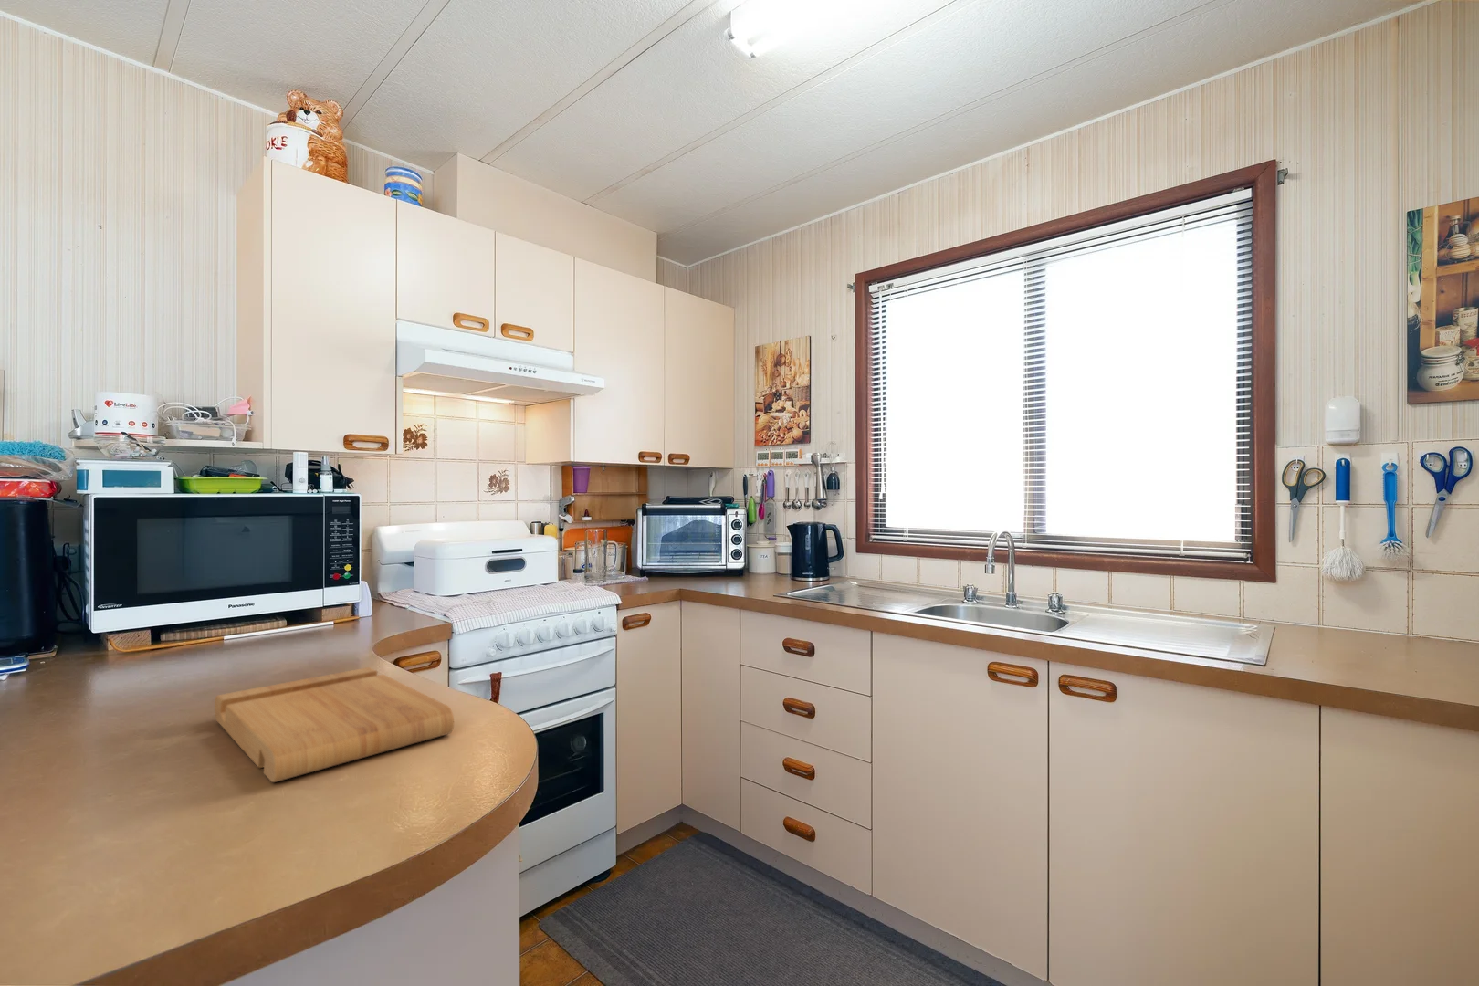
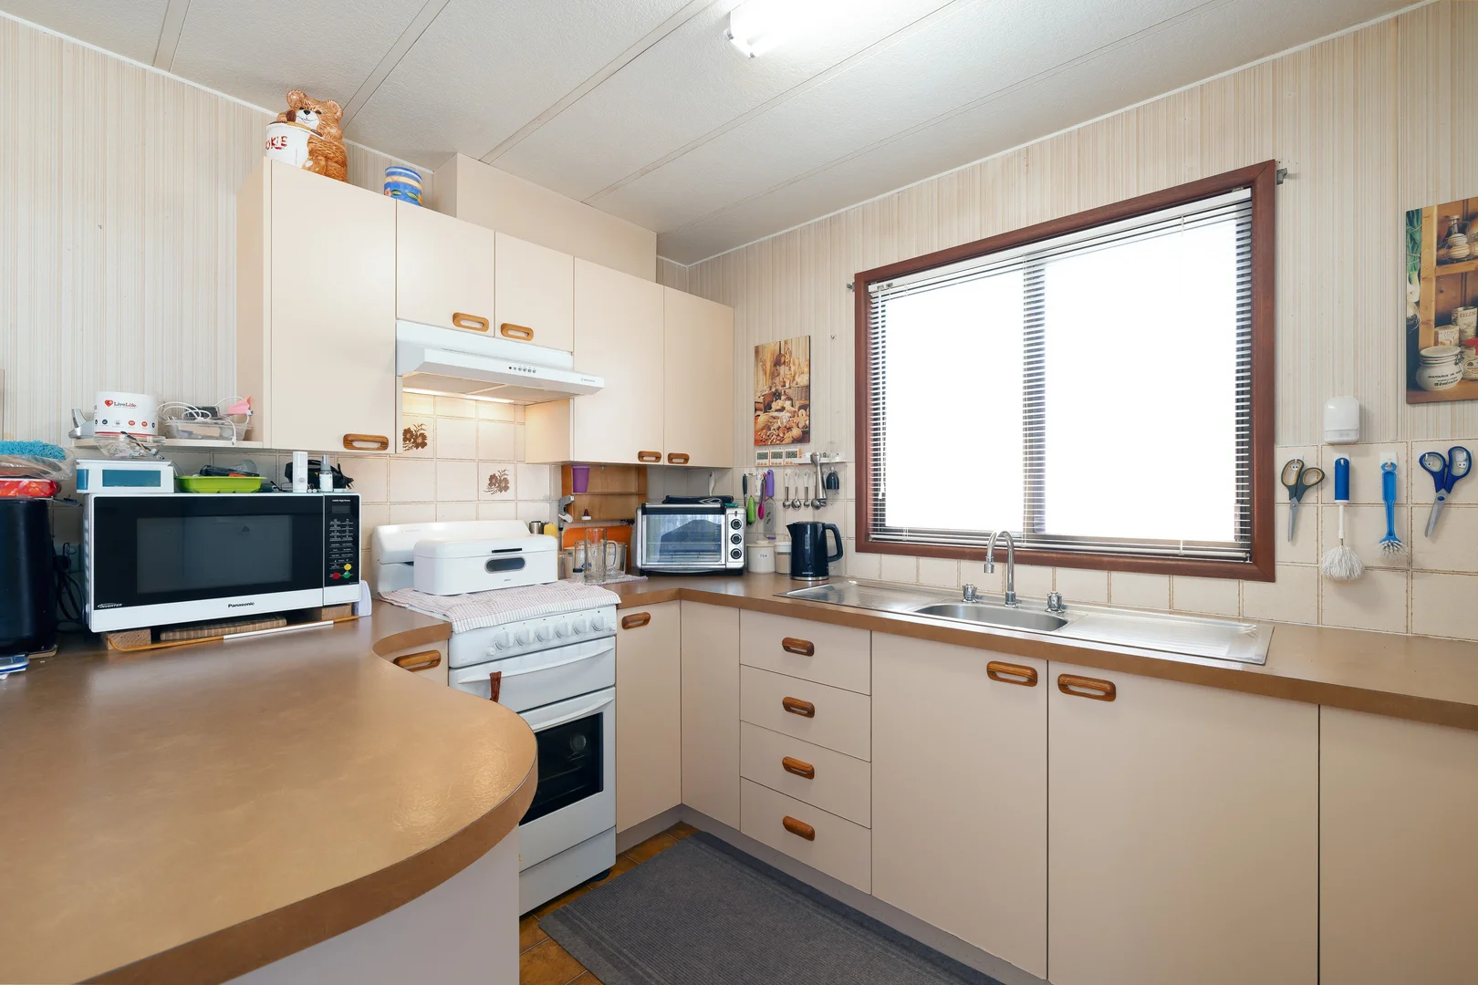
- cutting board (329, 714)
